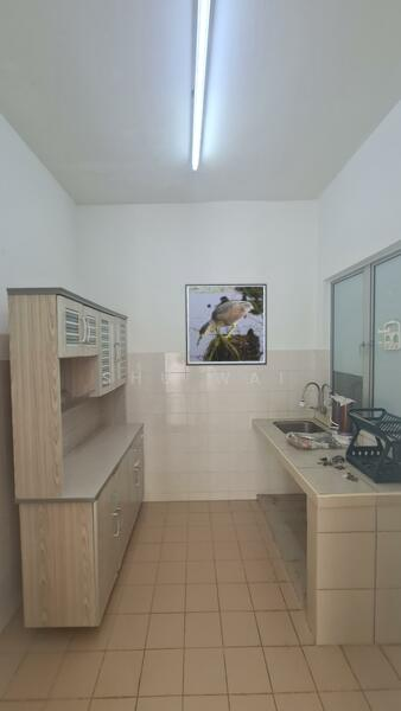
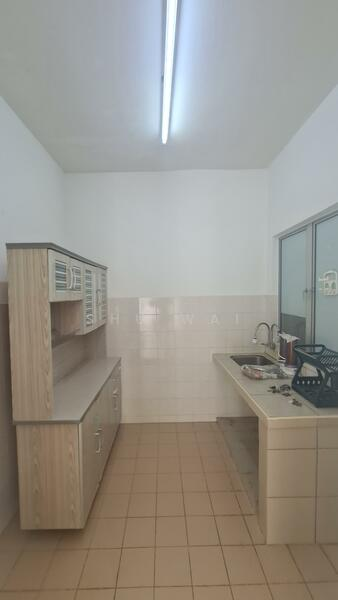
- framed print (225, 325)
